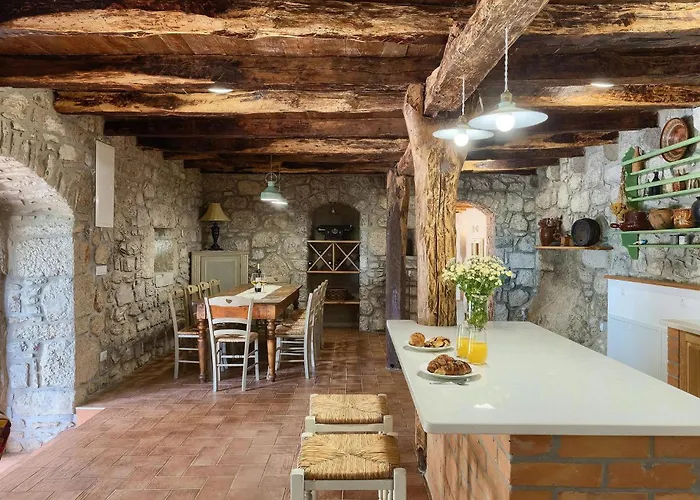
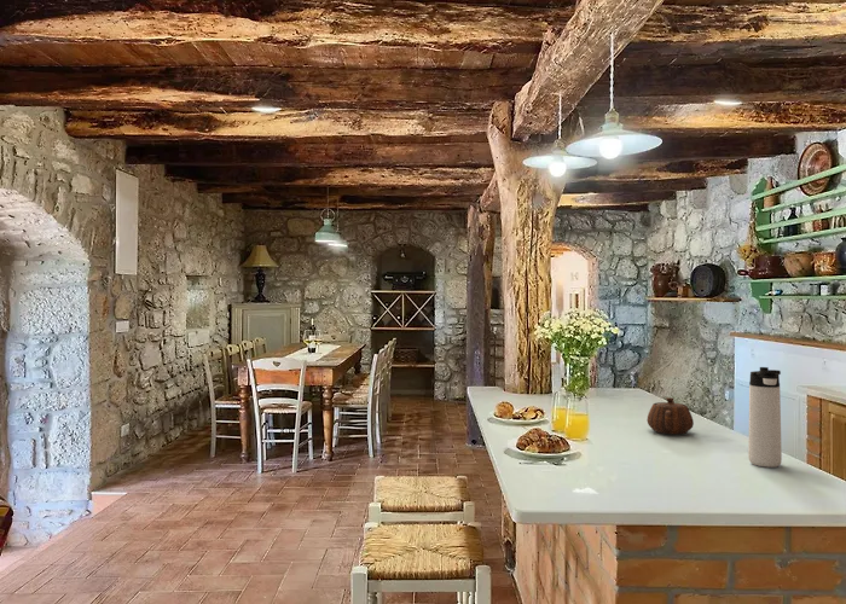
+ thermos bottle (766, 417)
+ teapot (670, 414)
